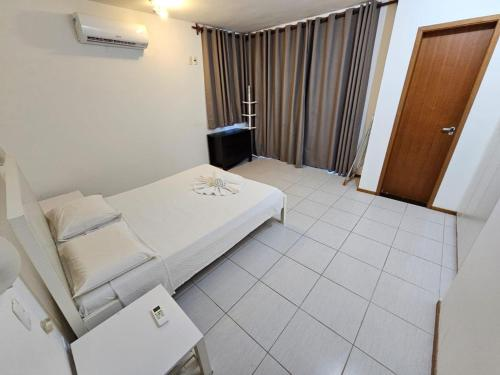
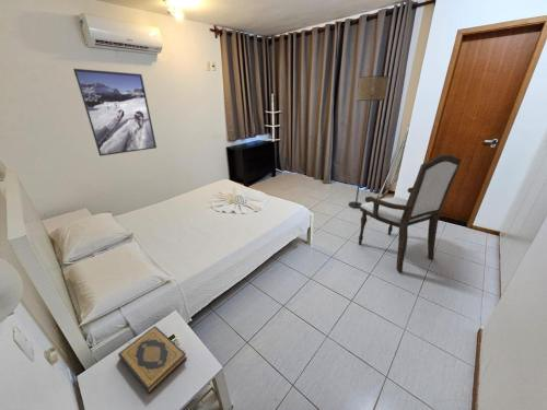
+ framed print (120, 114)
+ floor lamp (363, 148)
+ armchair (403, 204)
+ hardback book (152, 355)
